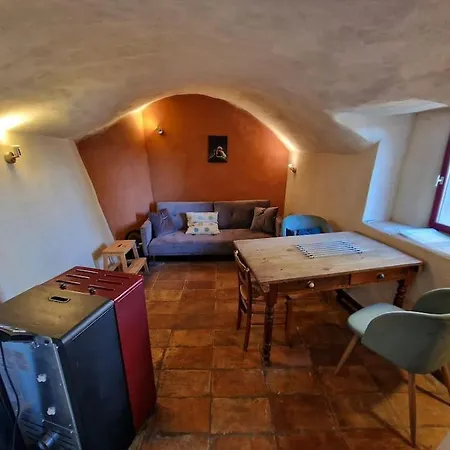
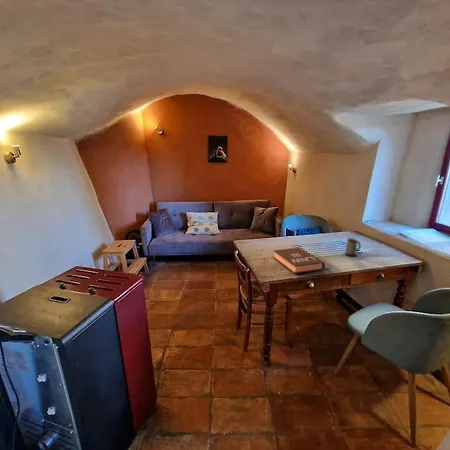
+ book (297, 259)
+ mug (353, 246)
